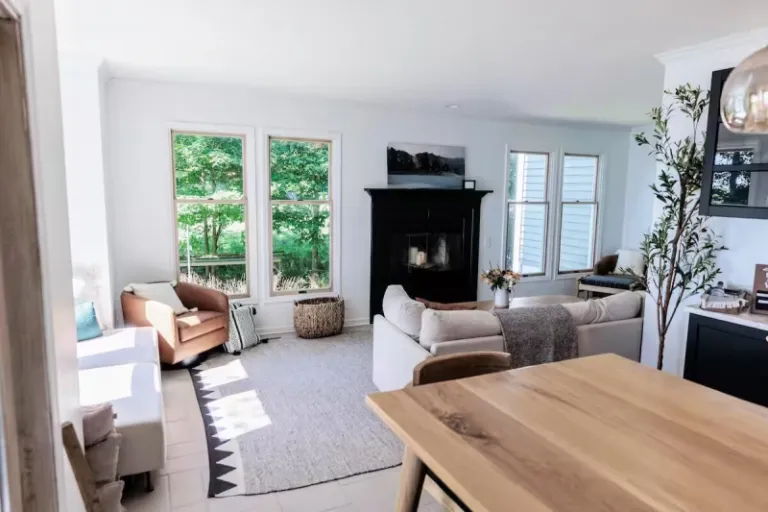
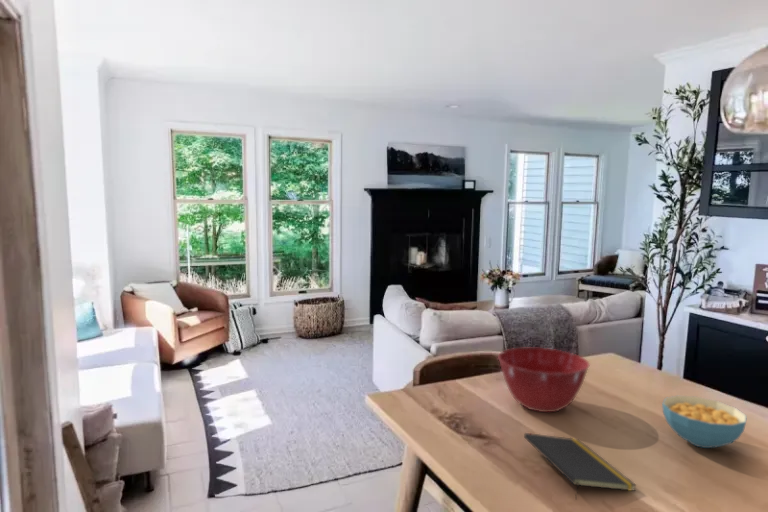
+ cereal bowl (701, 426)
+ notepad (576, 459)
+ mixing bowl (541, 381)
